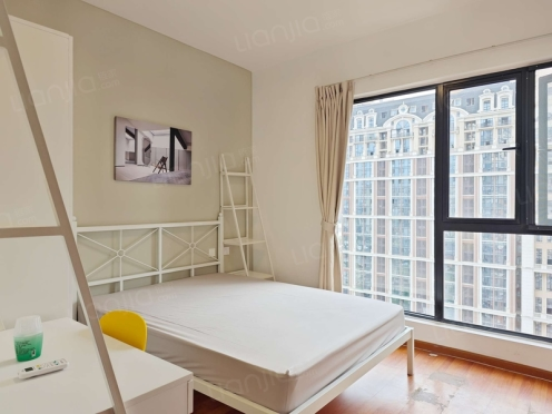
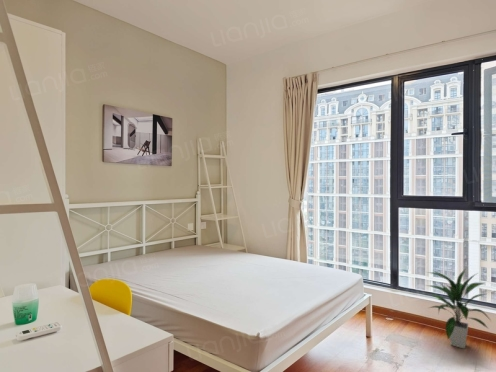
+ indoor plant (456, 306)
